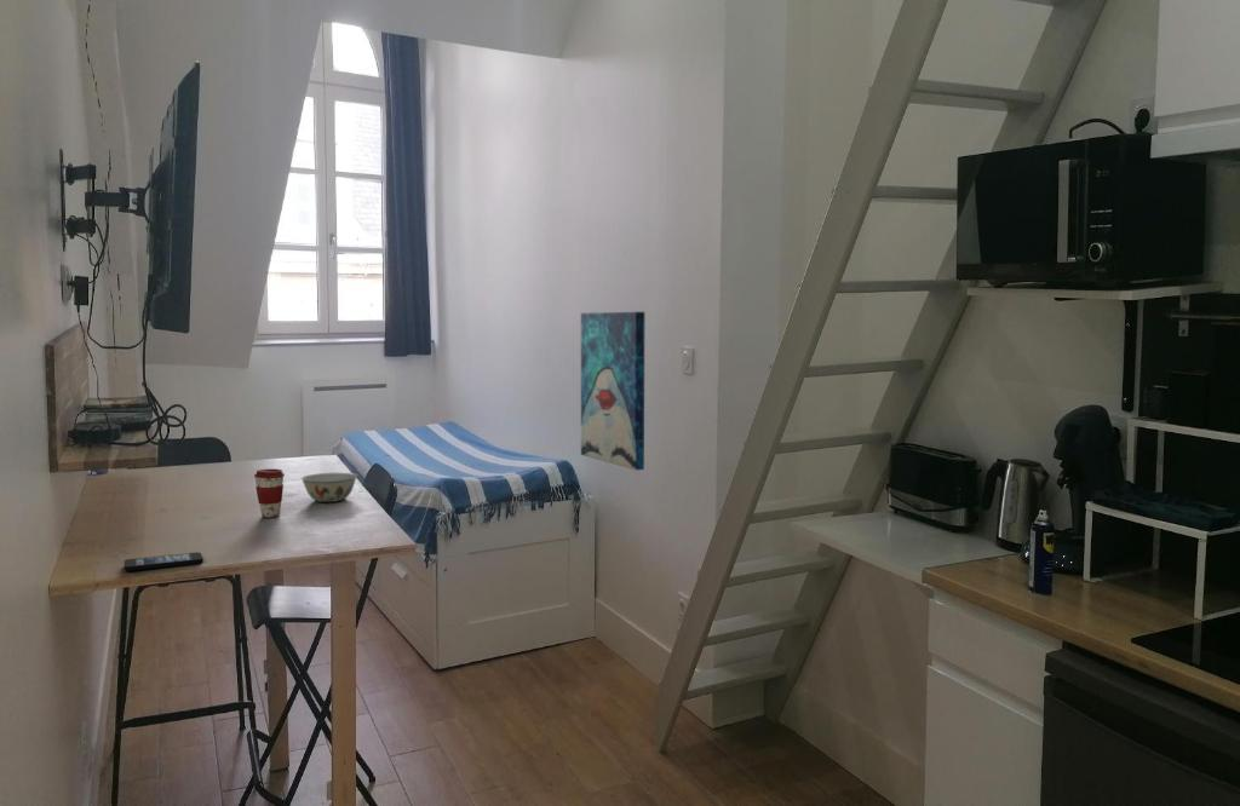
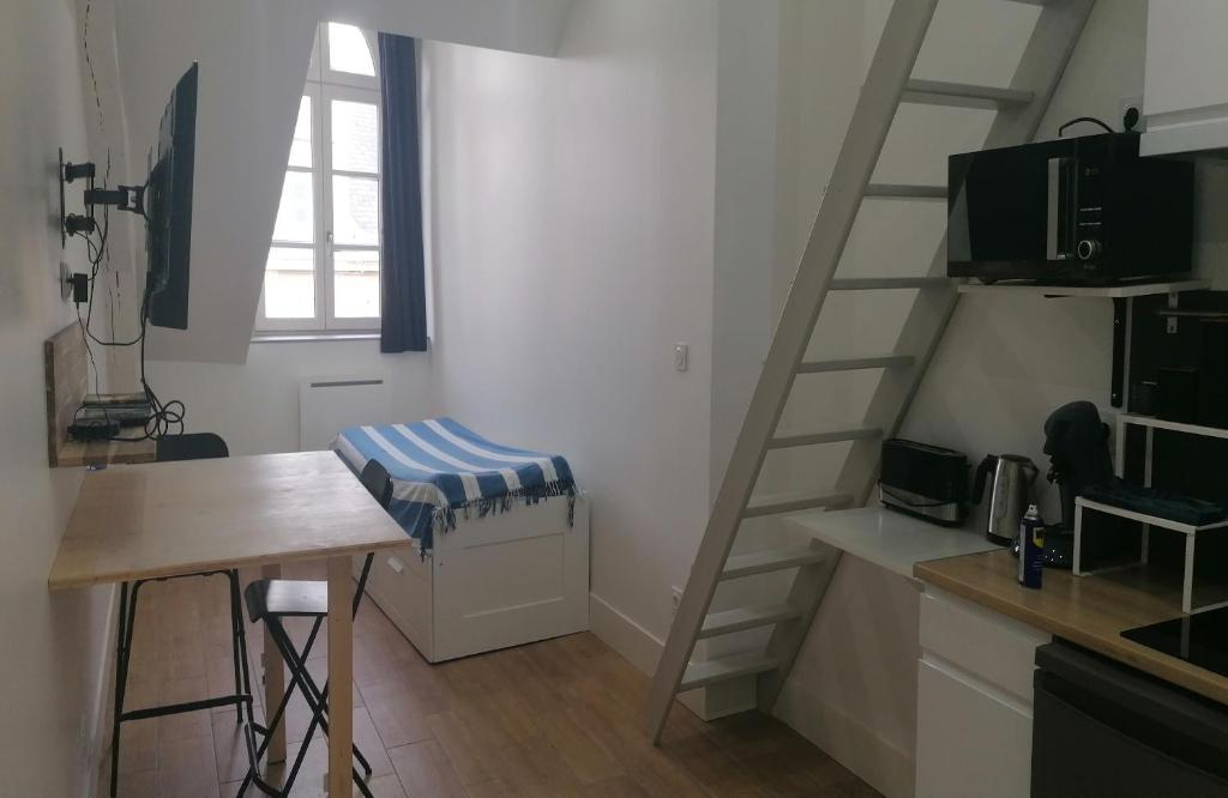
- chinaware (329, 488)
- wall art (610, 387)
- coffee cup (269, 493)
- smartphone (163, 560)
